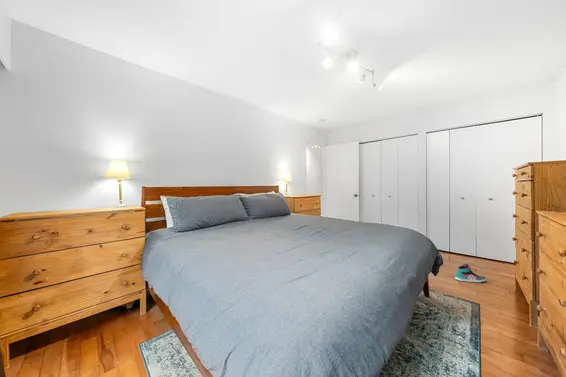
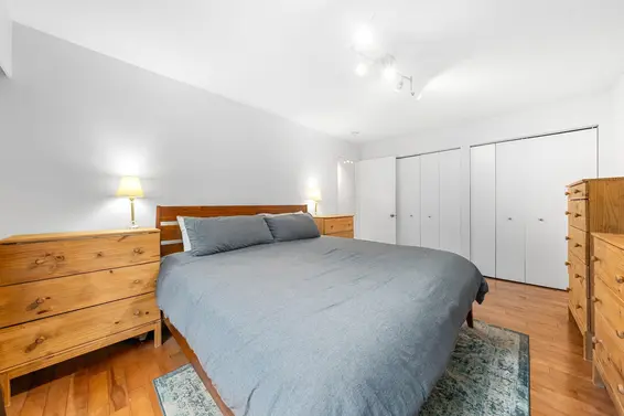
- sneaker (470, 272)
